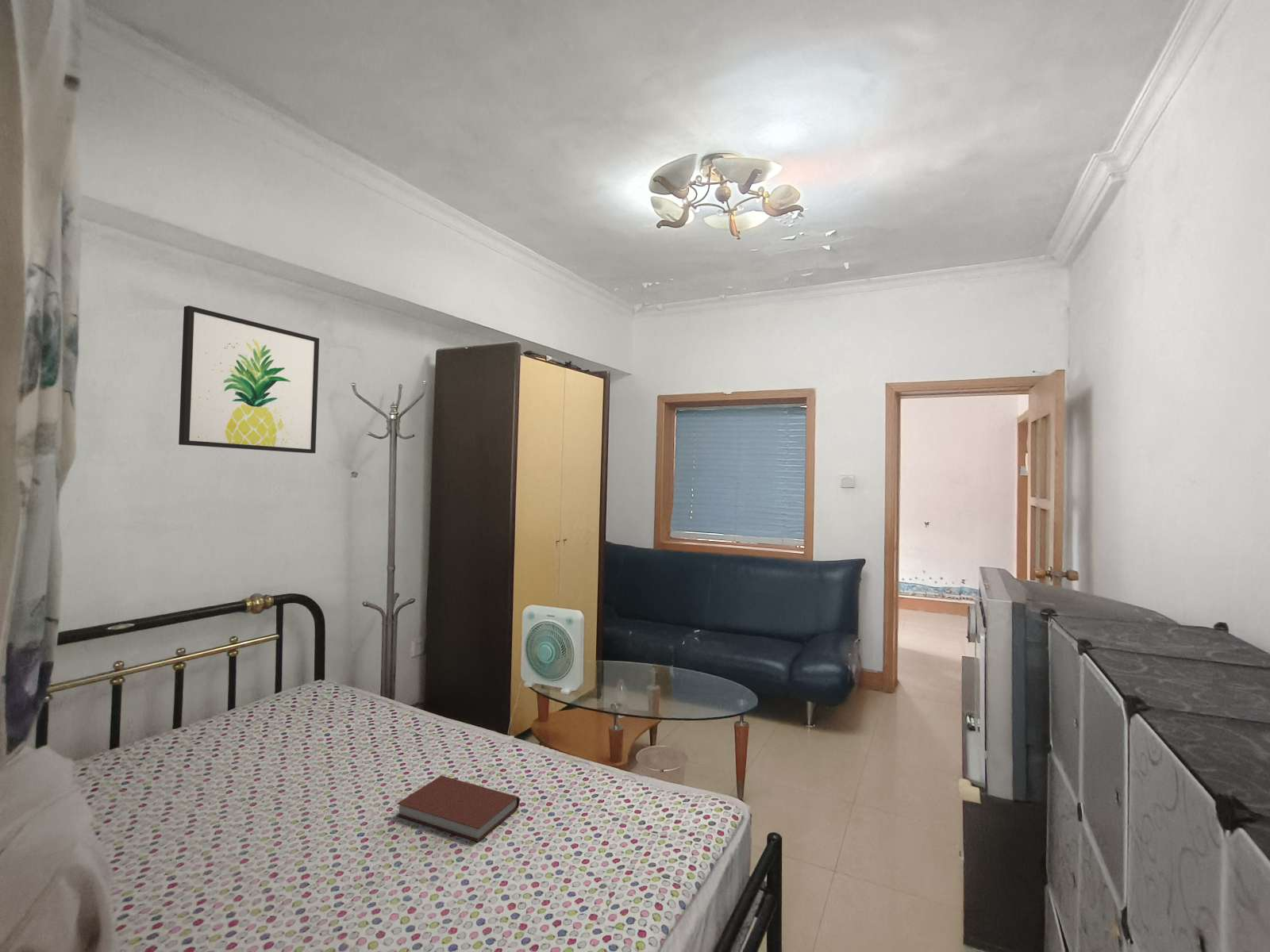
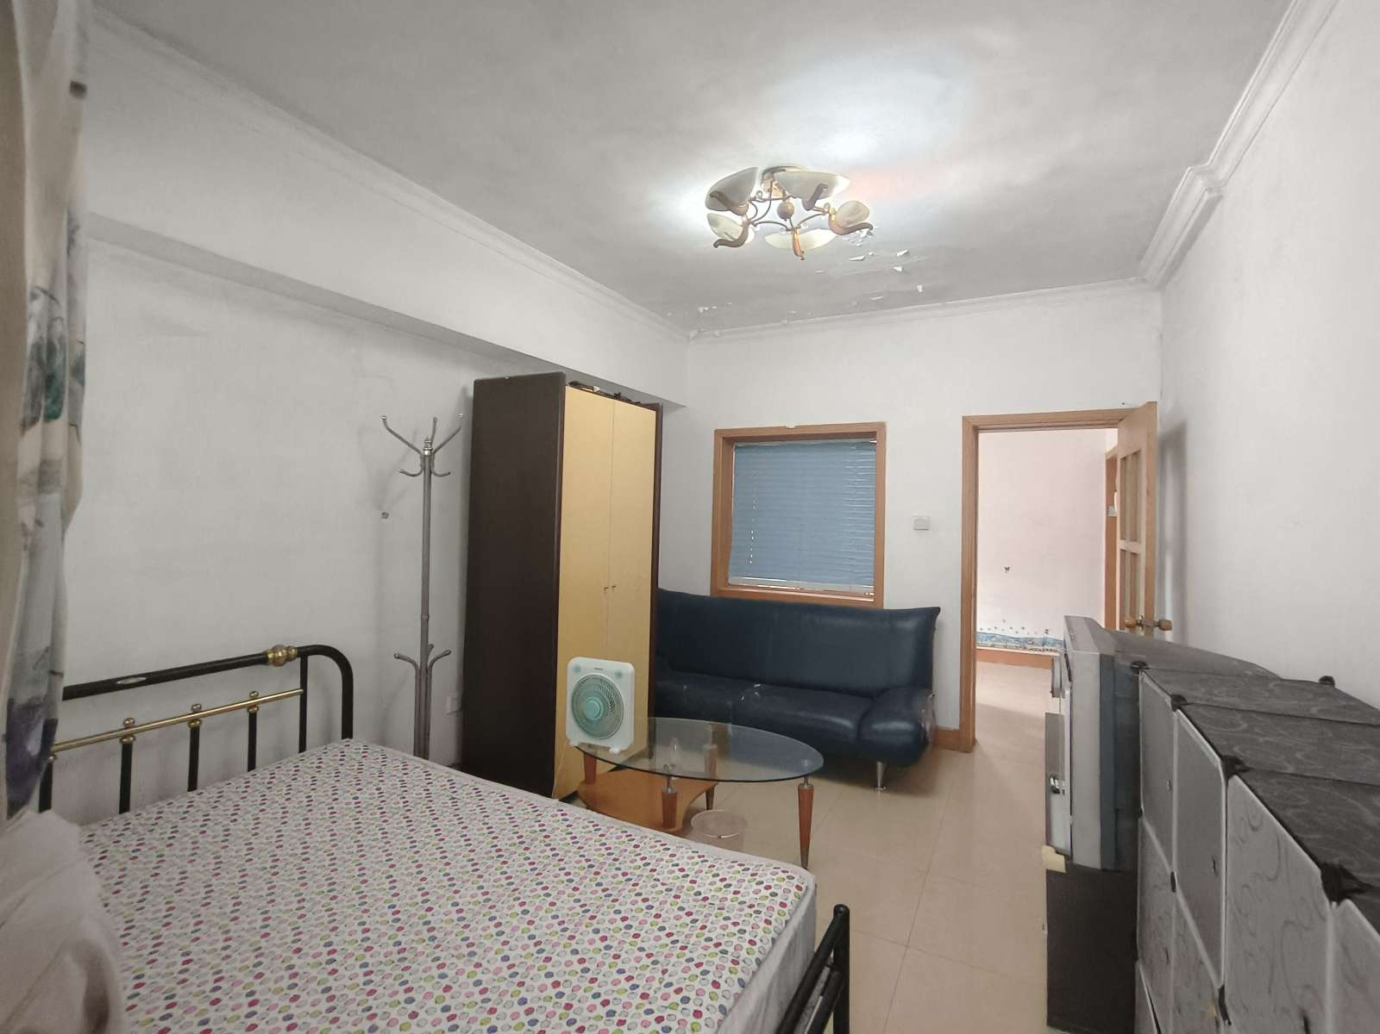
- wall art (256, 386)
- book (459, 804)
